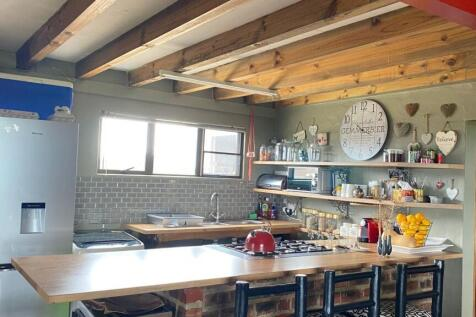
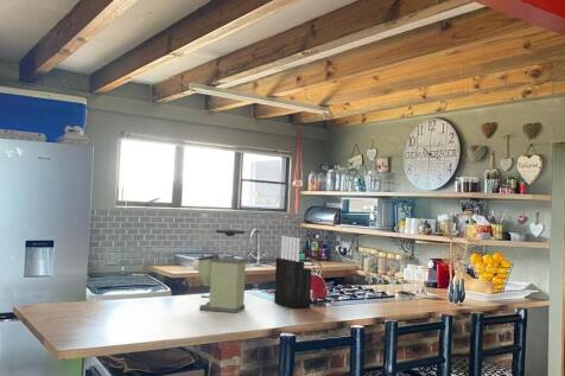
+ knife block (294, 270)
+ coffee grinder (224, 269)
